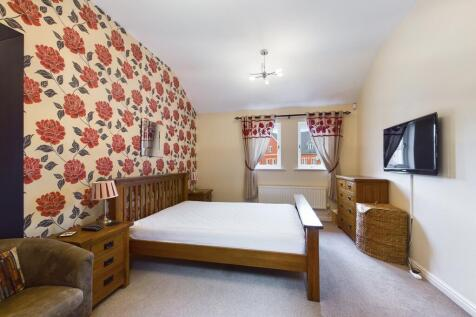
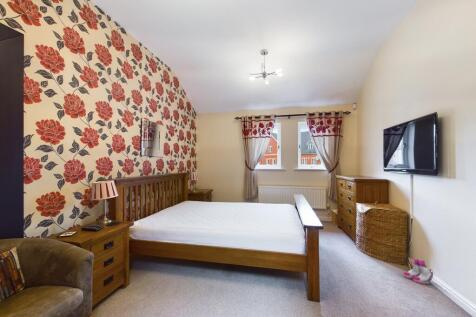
+ boots (418, 269)
